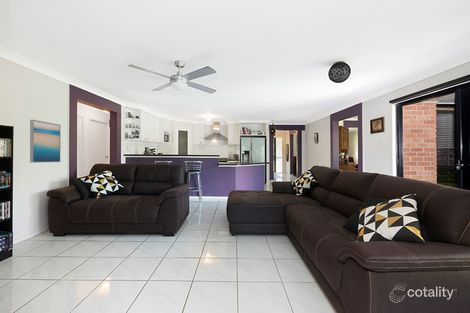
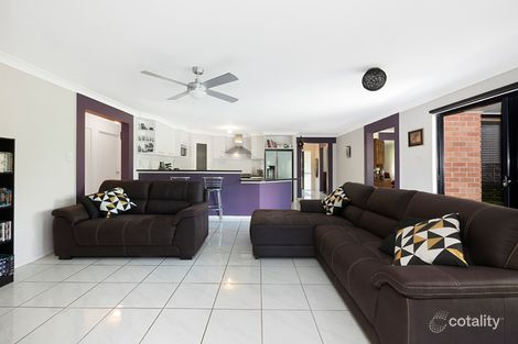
- wall art (46, 142)
